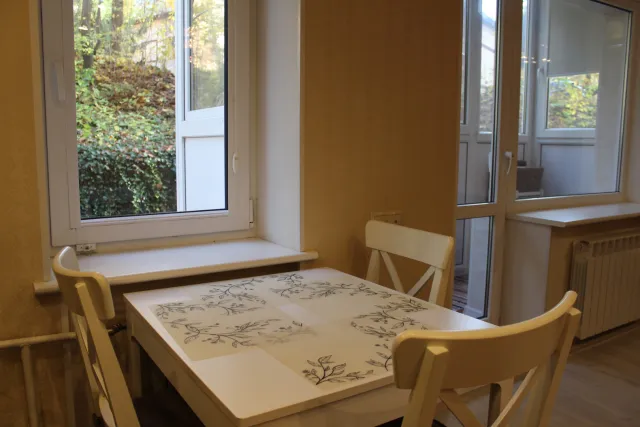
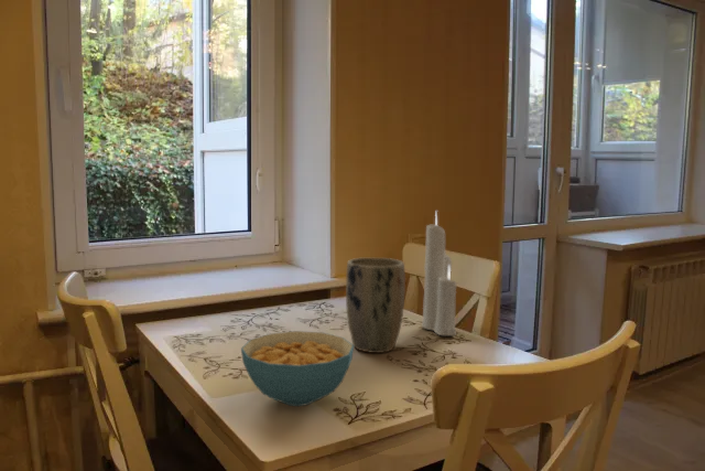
+ candle (440, 267)
+ plant pot (375, 304)
+ cereal bowl (297, 373)
